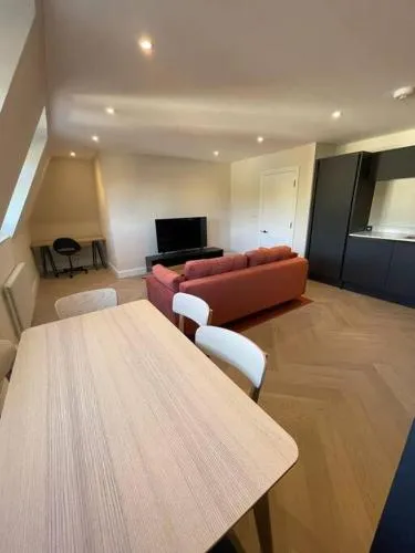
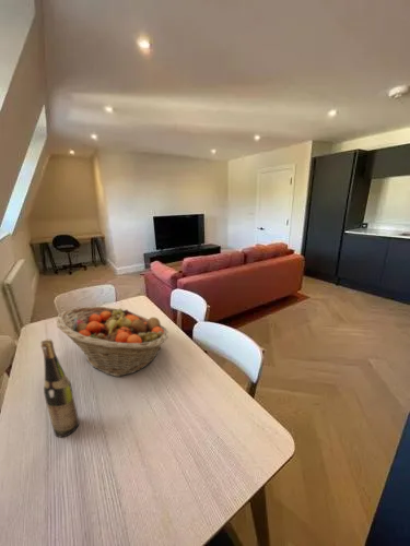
+ fruit basket (115, 332)
+ wine bottle (57, 387)
